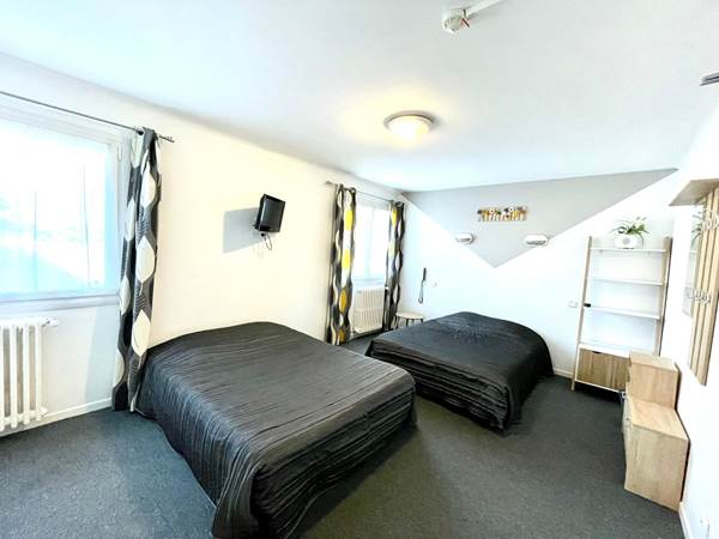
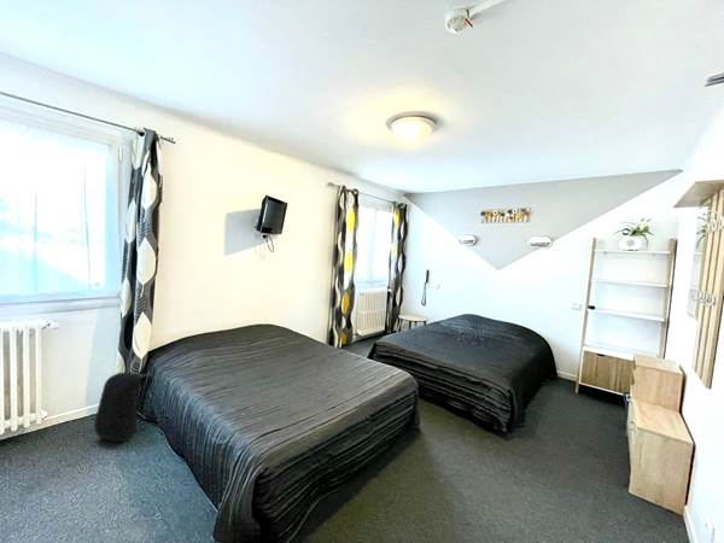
+ backpack (124, 404)
